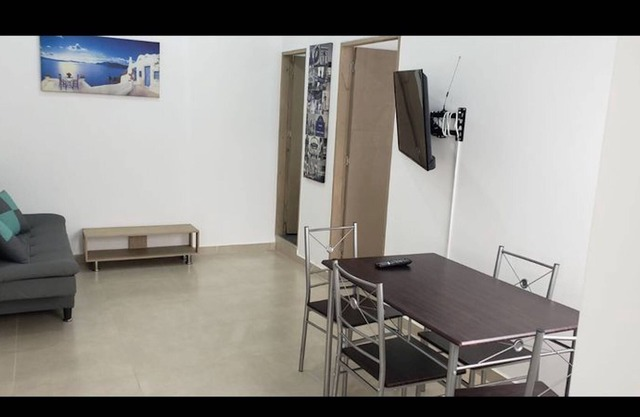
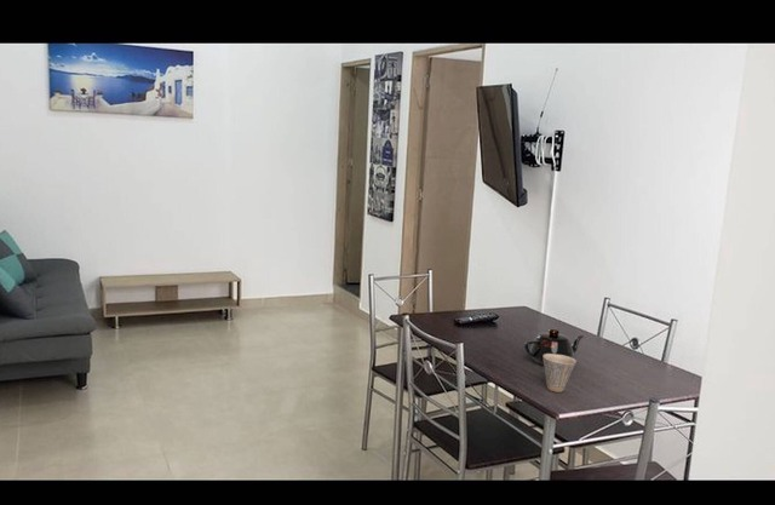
+ cup (557, 373)
+ teapot (553, 345)
